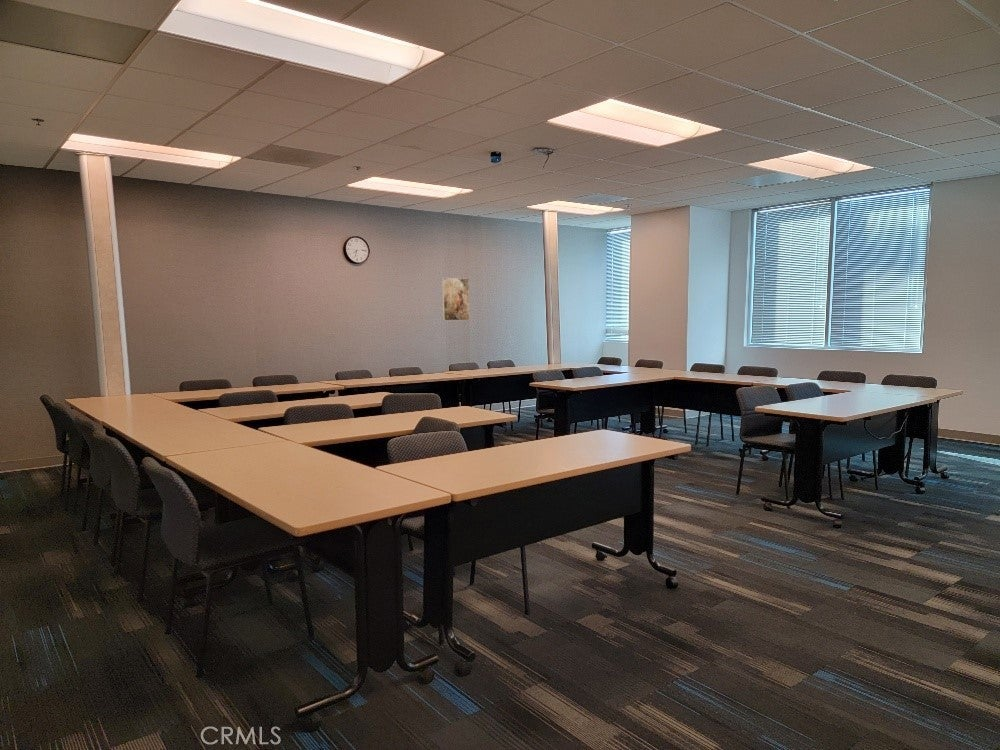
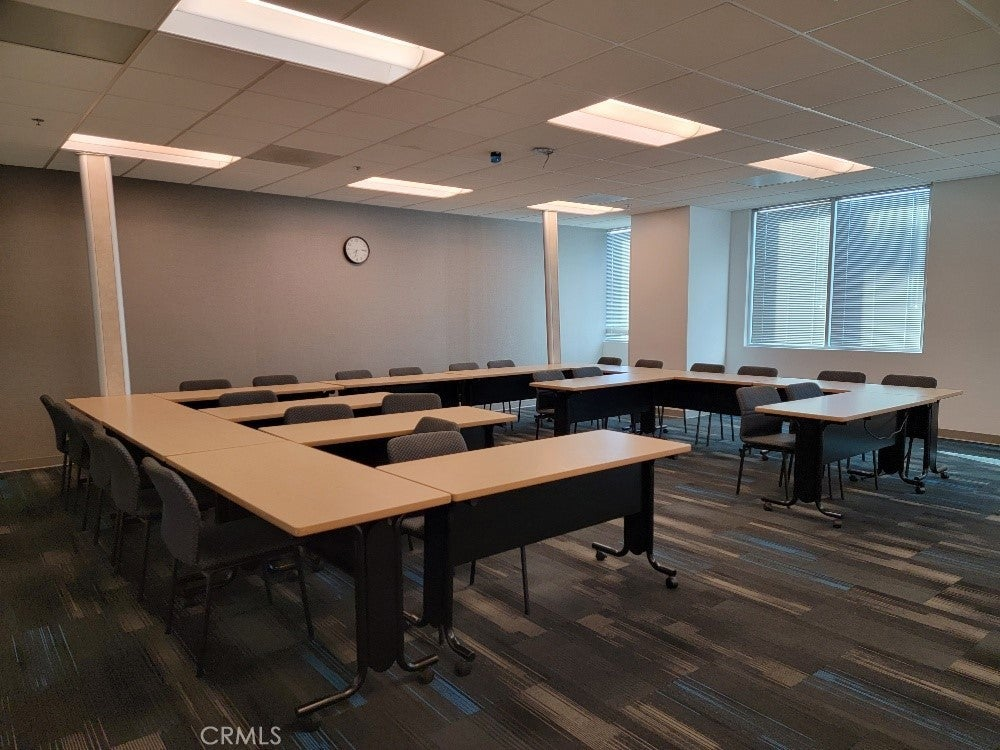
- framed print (456, 299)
